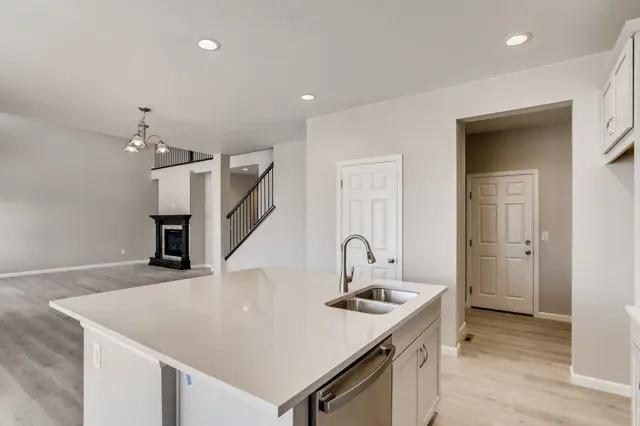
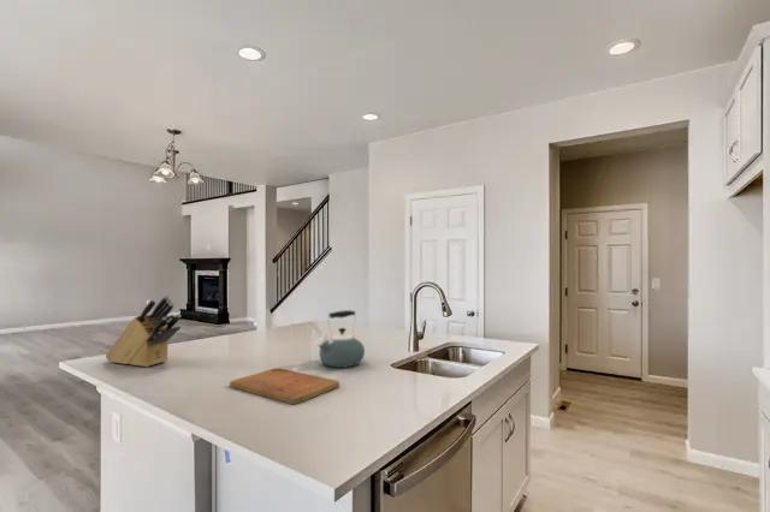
+ kettle (338, 338)
+ knife block (143, 328)
+ cutting board (284, 383)
